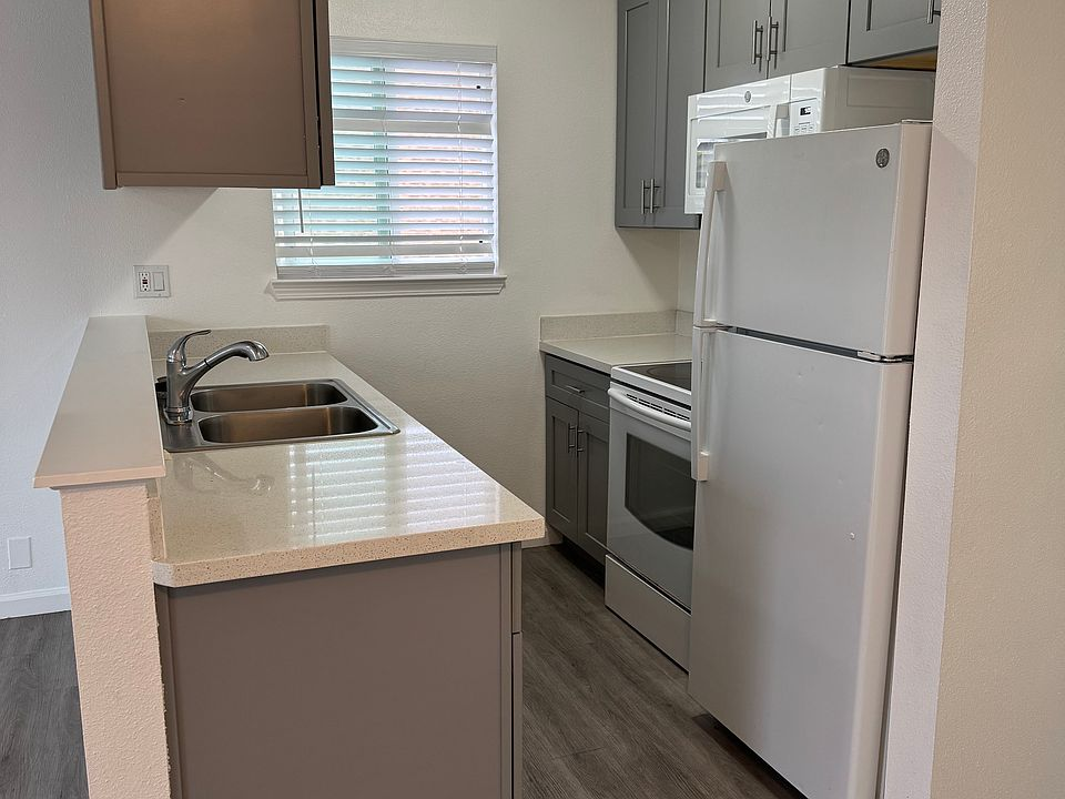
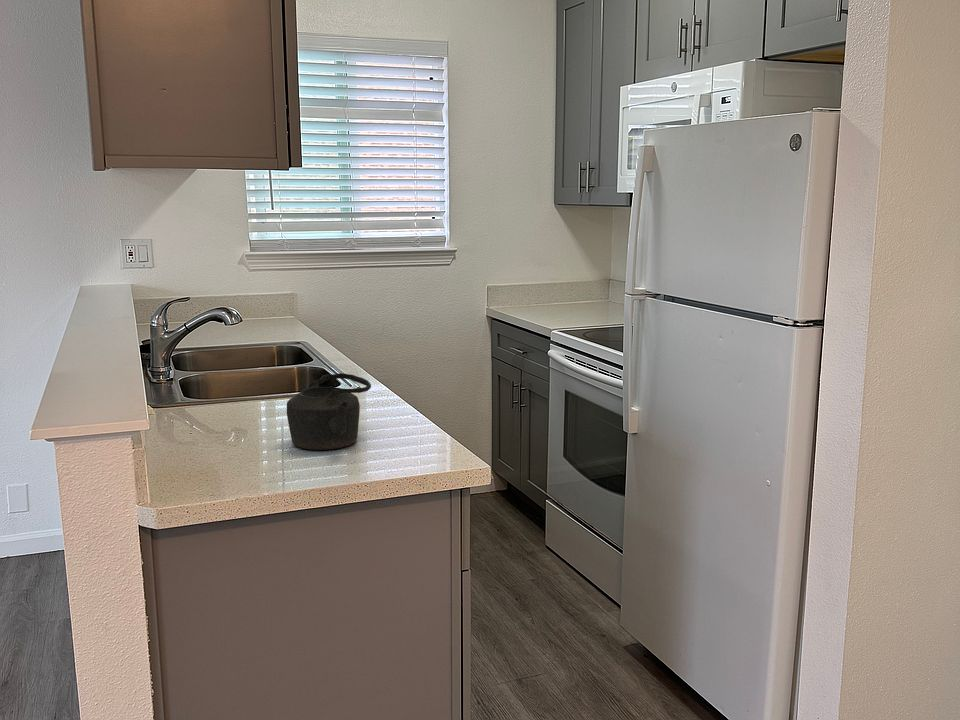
+ teapot (329, 413)
